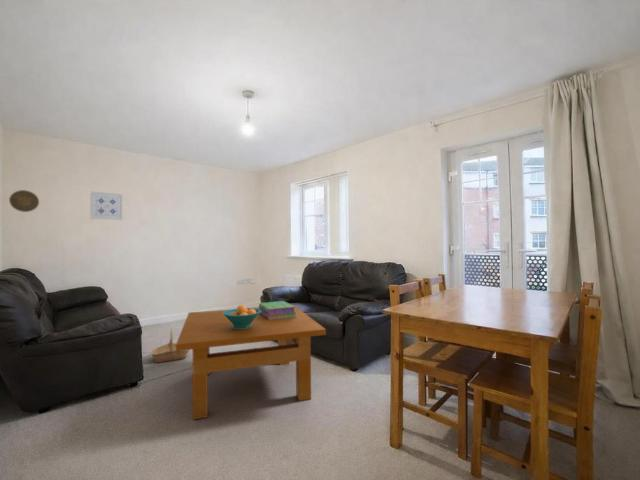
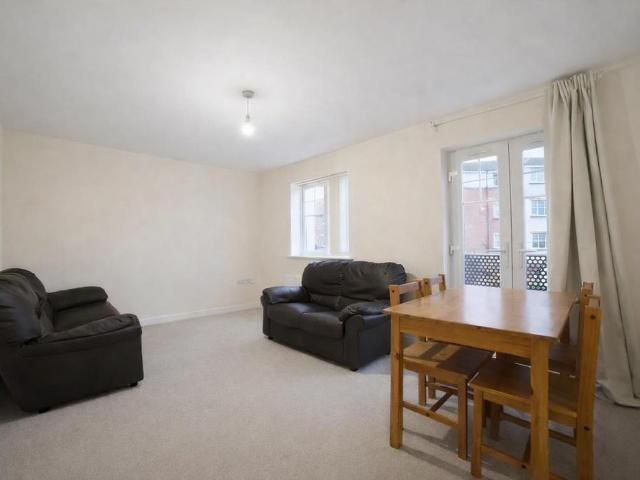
- decorative plate (24, 200)
- fruit bowl (242, 315)
- wall art (107, 206)
- table (249, 352)
- stack of books (276, 309)
- basket (170, 343)
